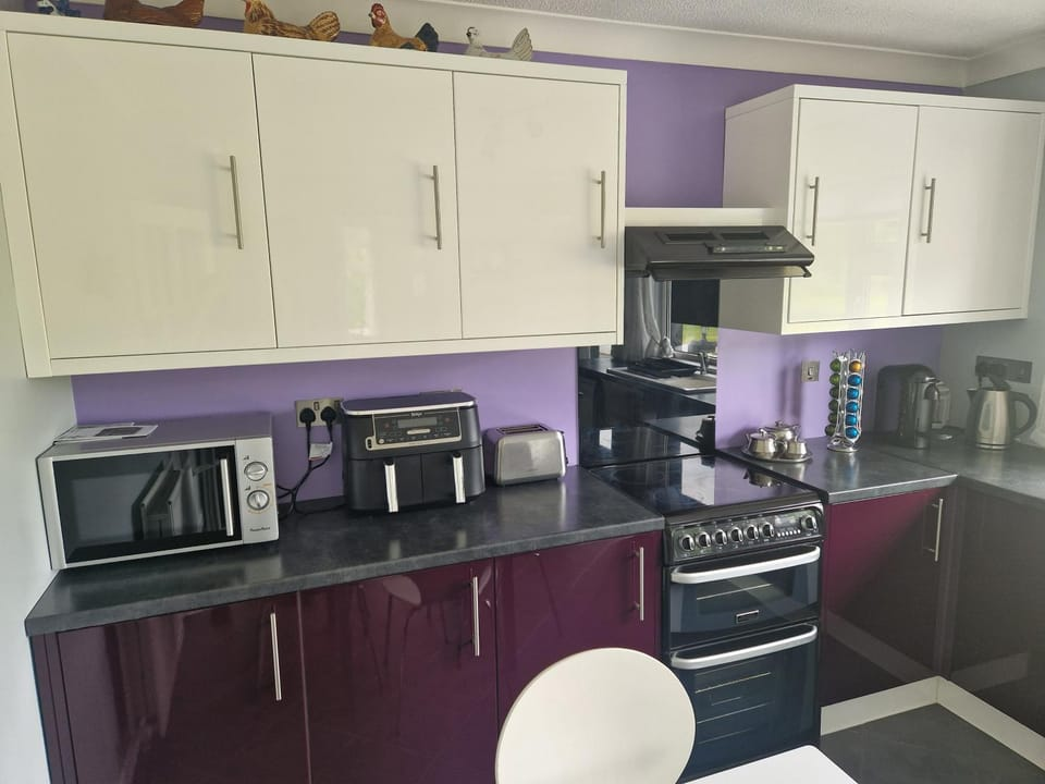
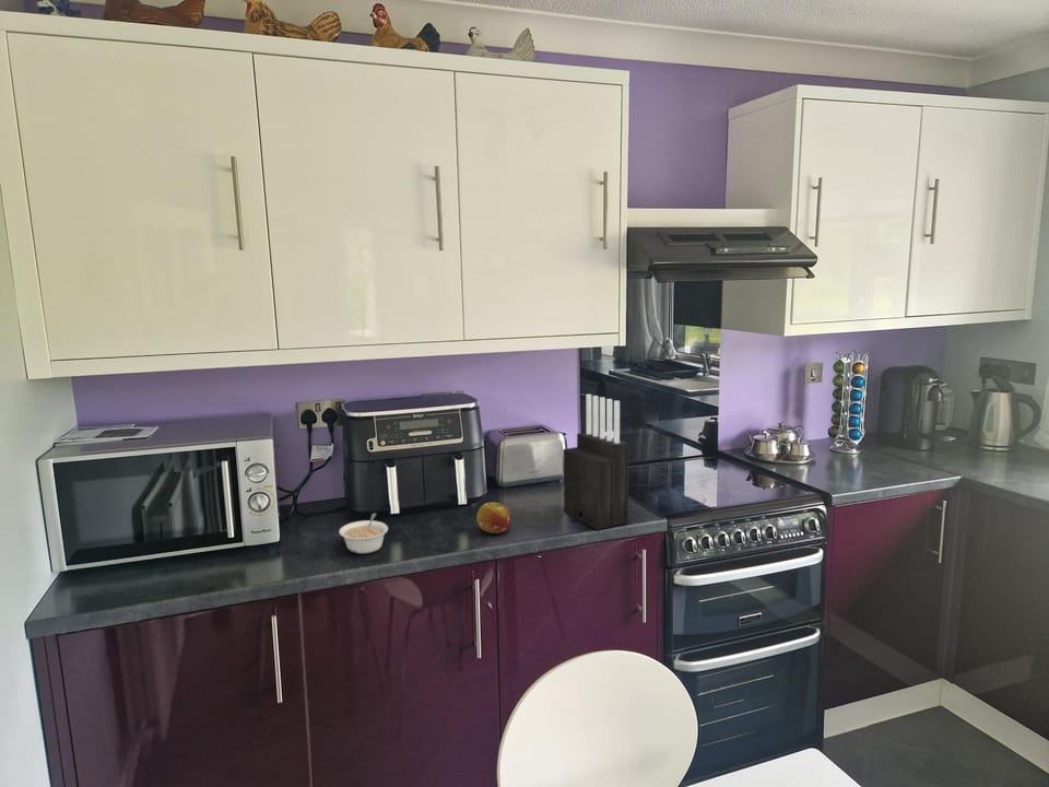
+ legume (363, 536)
+ knife block (591, 459)
+ fruit (494, 517)
